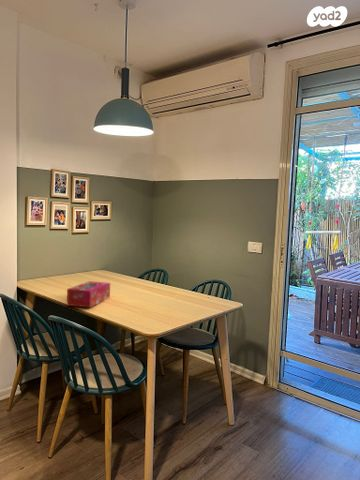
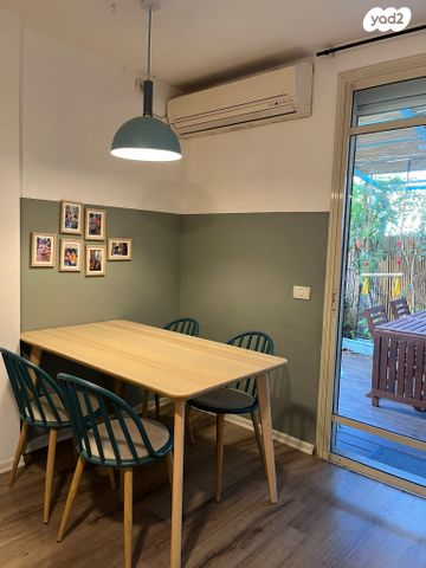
- tissue box (89, 293)
